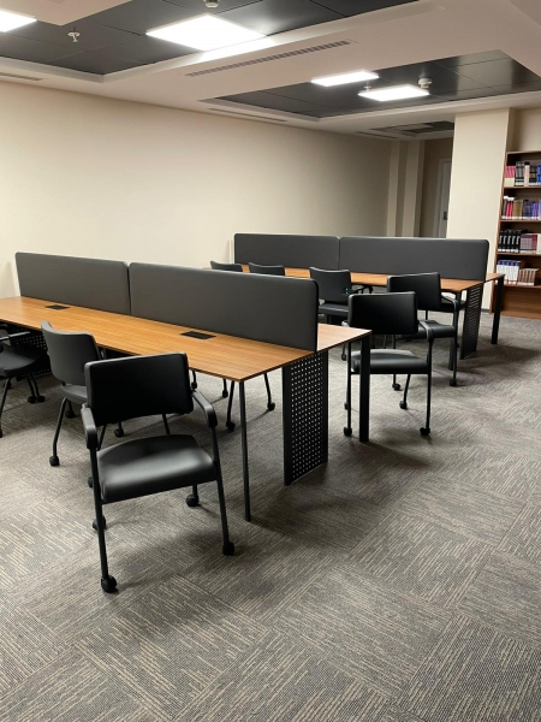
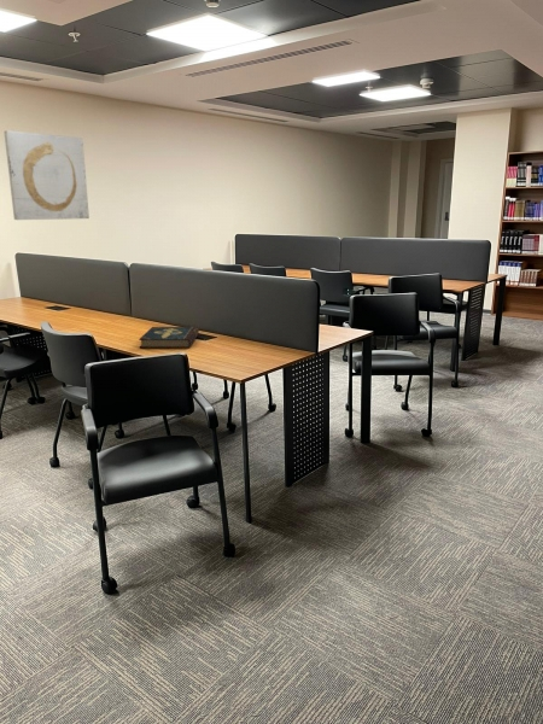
+ wall art (48, 177)
+ book (170, 337)
